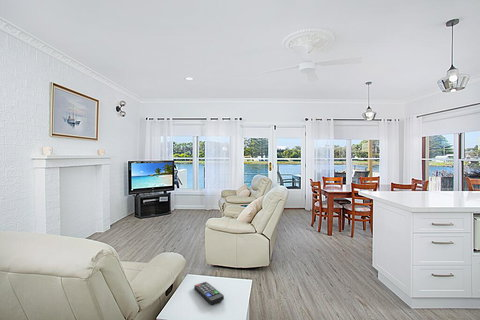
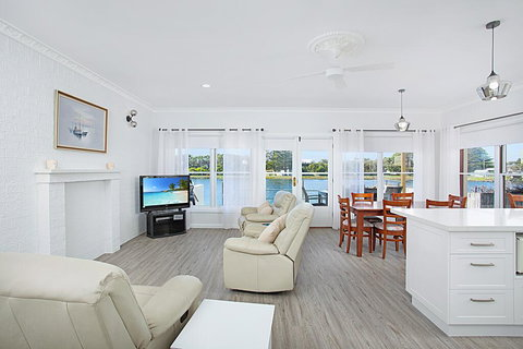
- remote control (208, 291)
